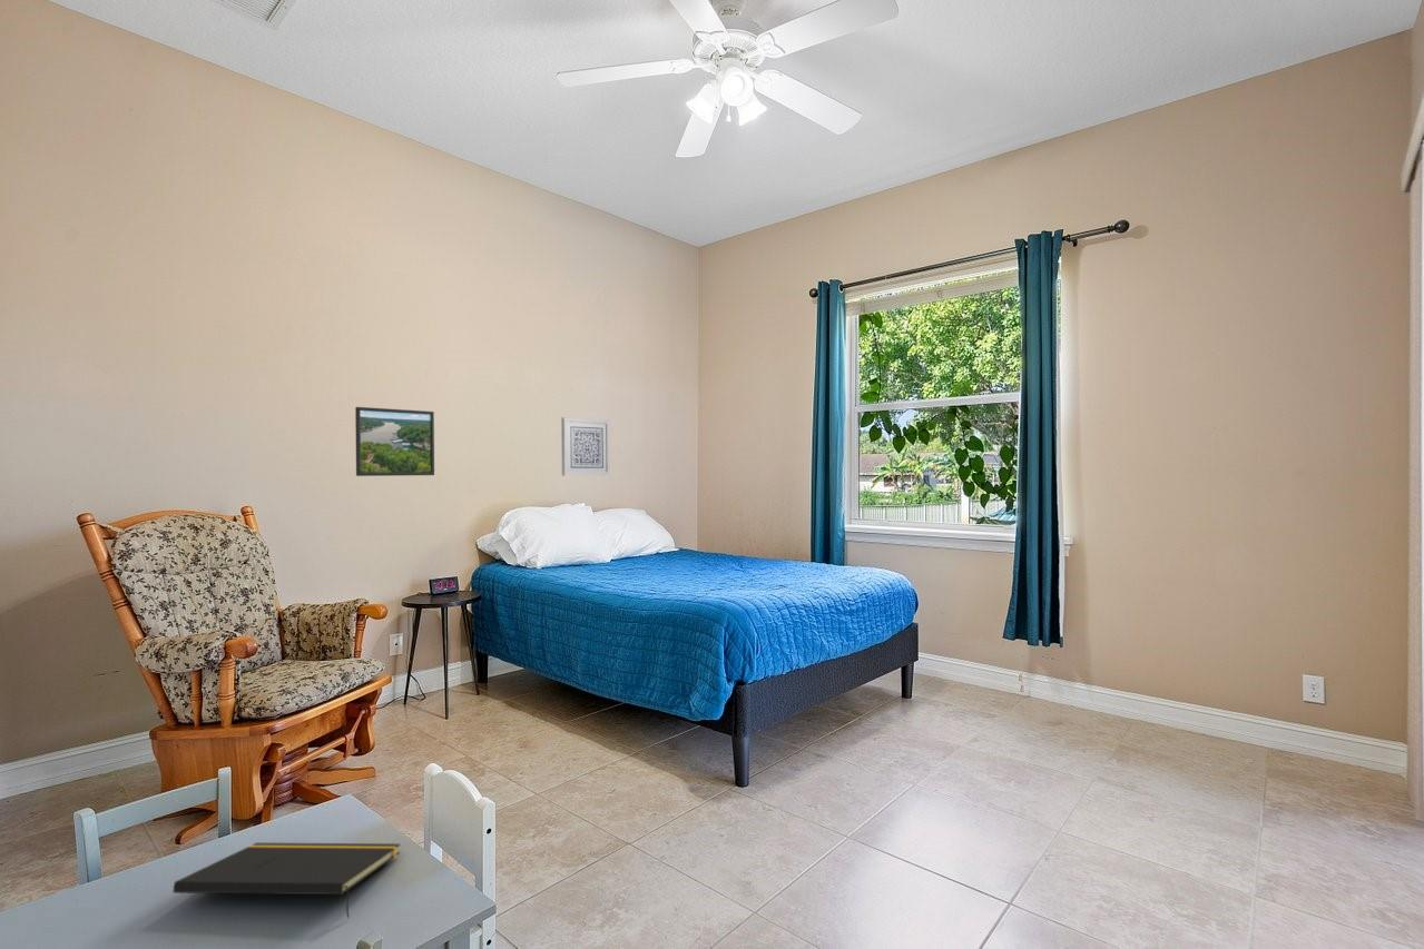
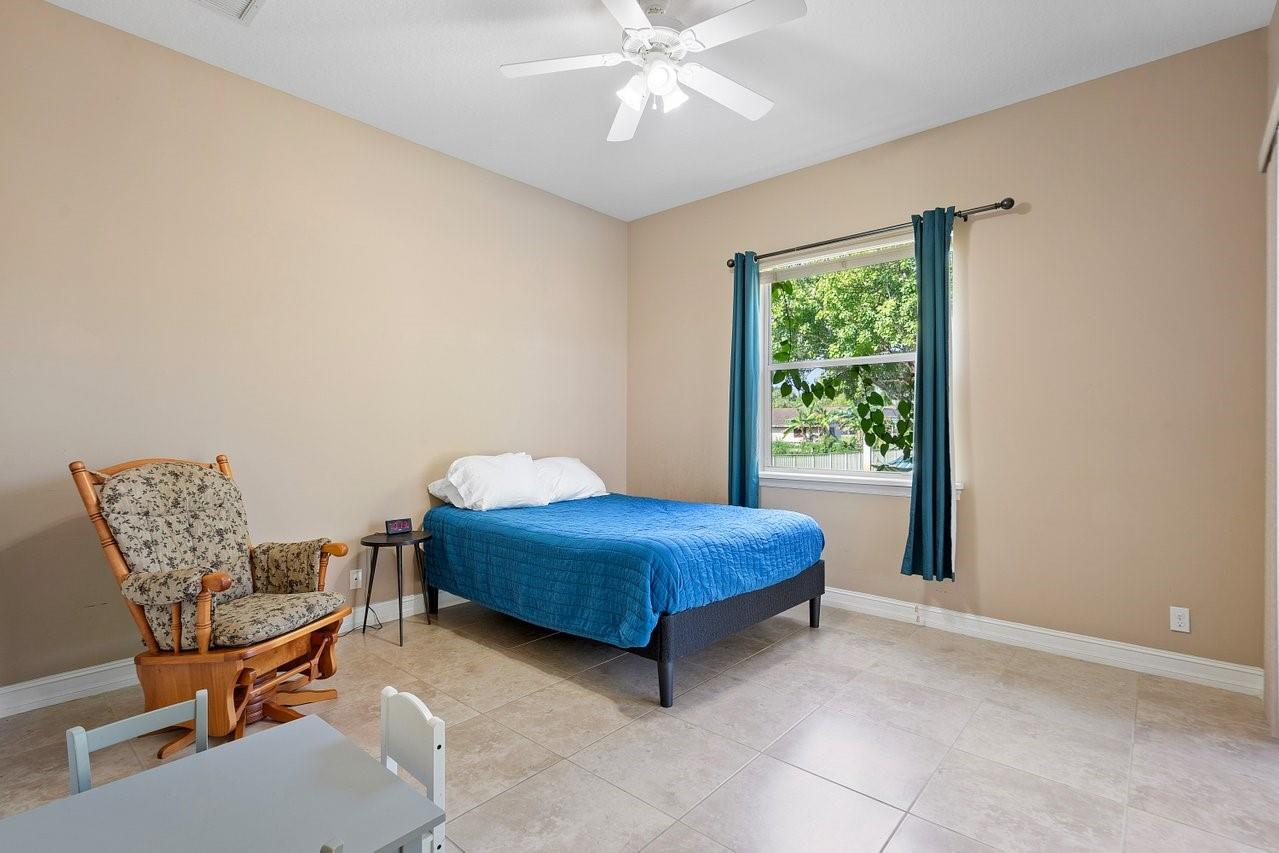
- wall art (586, 447)
- notepad (295, 867)
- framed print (396, 442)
